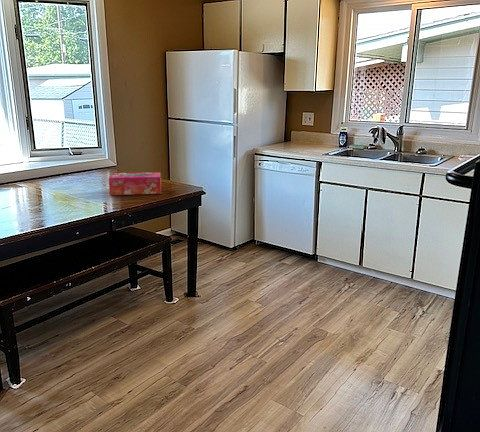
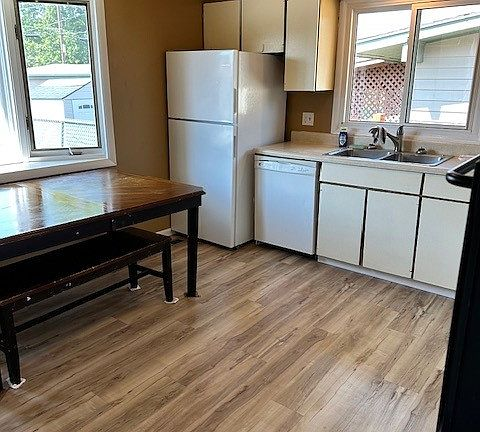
- tissue box (136, 183)
